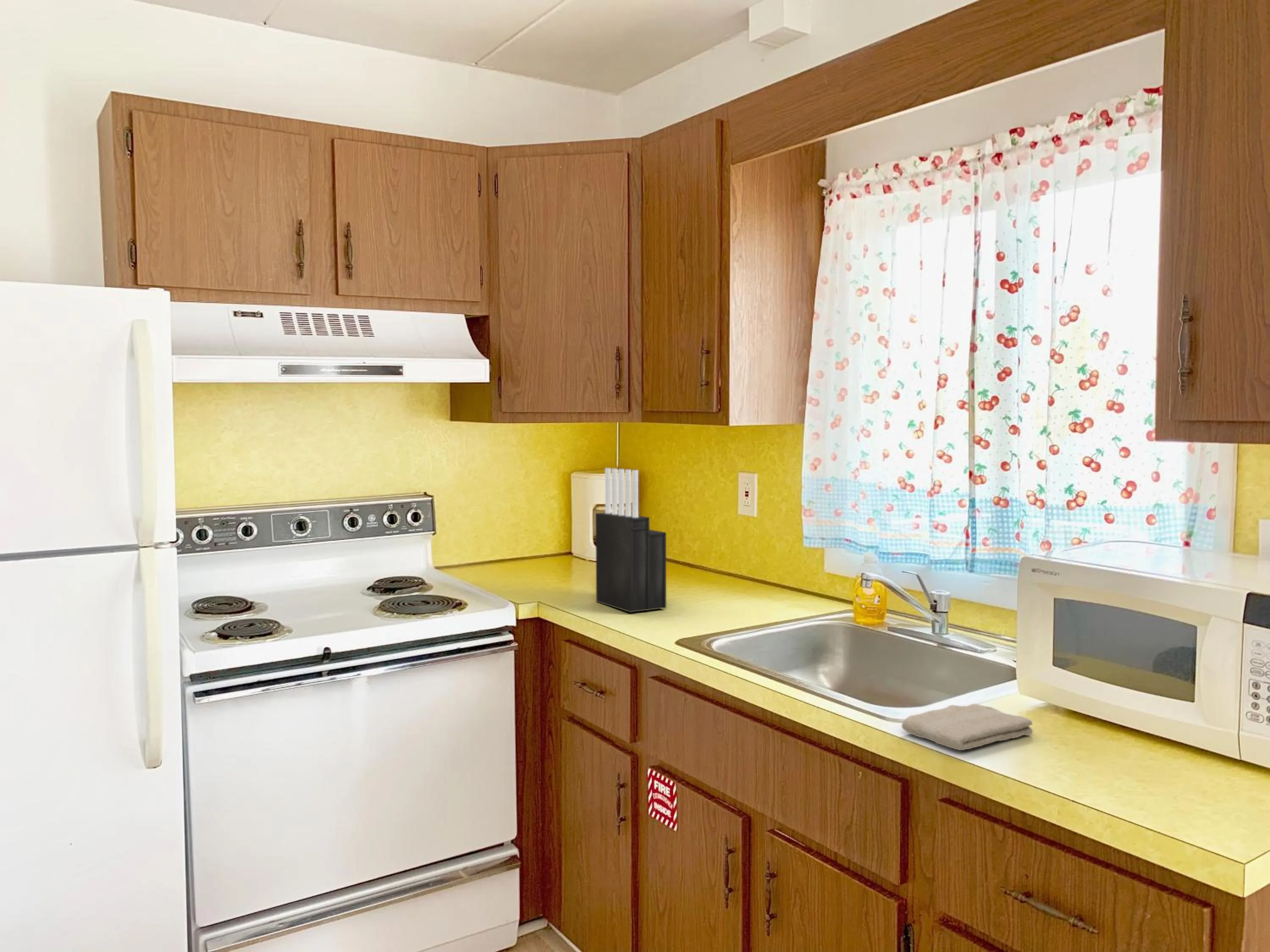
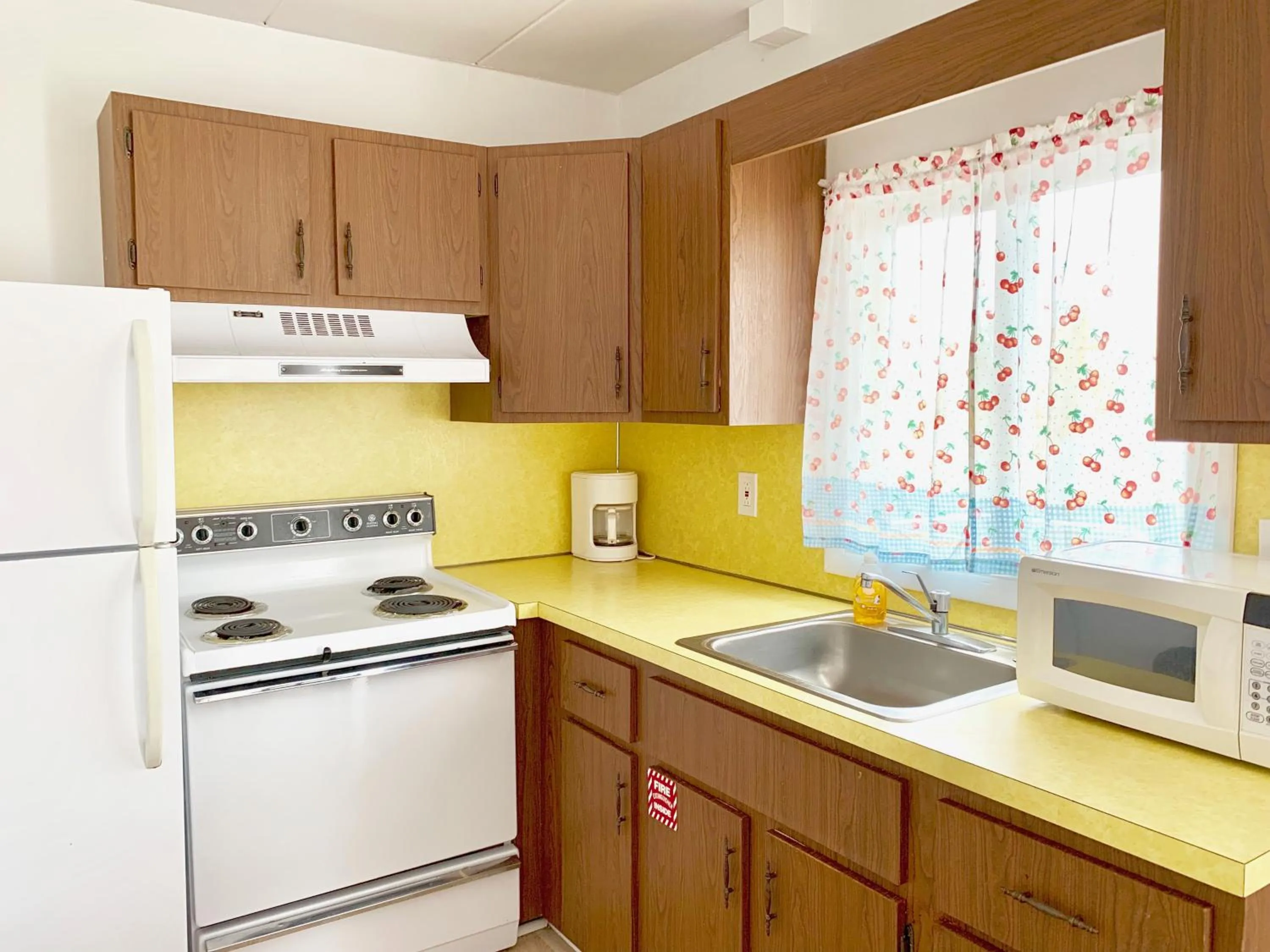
- knife block (634, 537)
- washcloth (968, 725)
